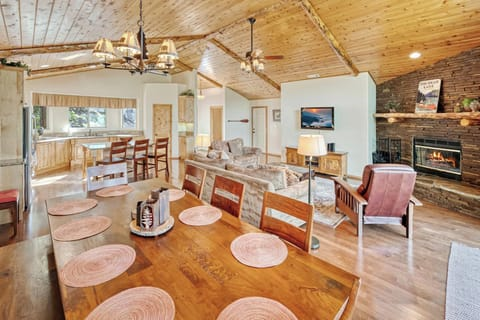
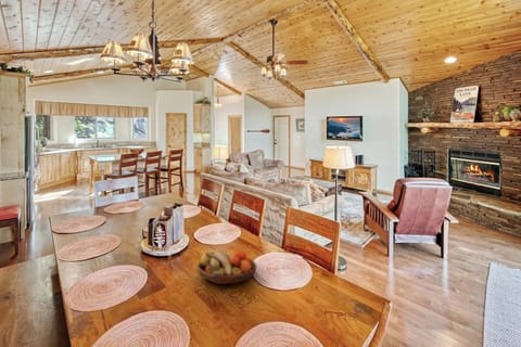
+ fruit bowl (227, 262)
